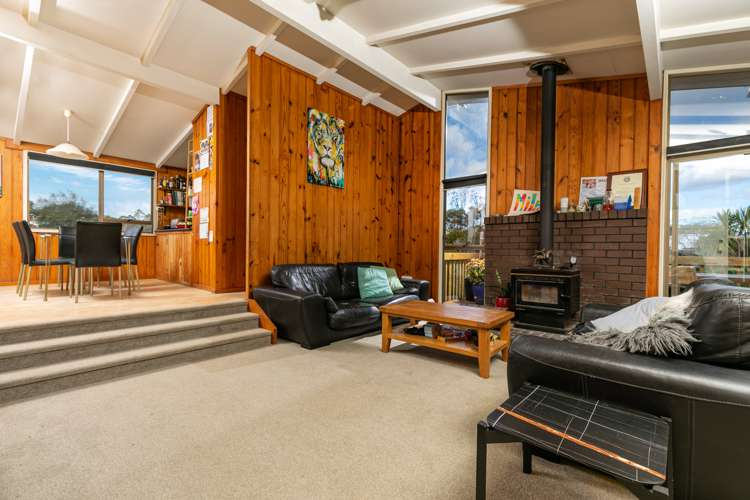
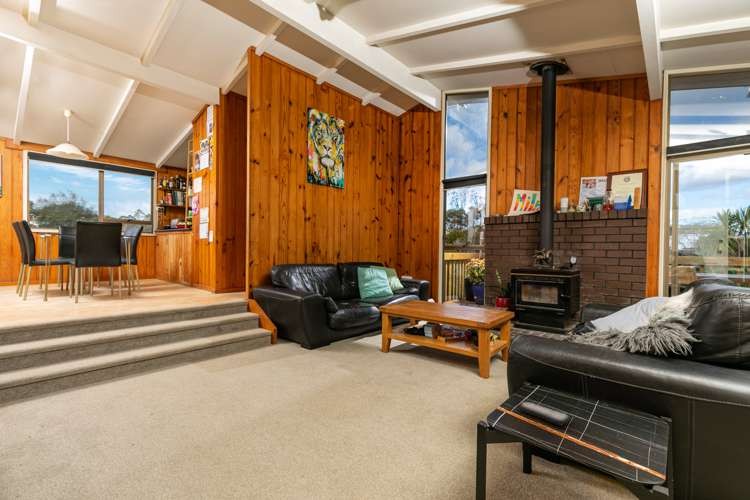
+ remote control (543, 412)
